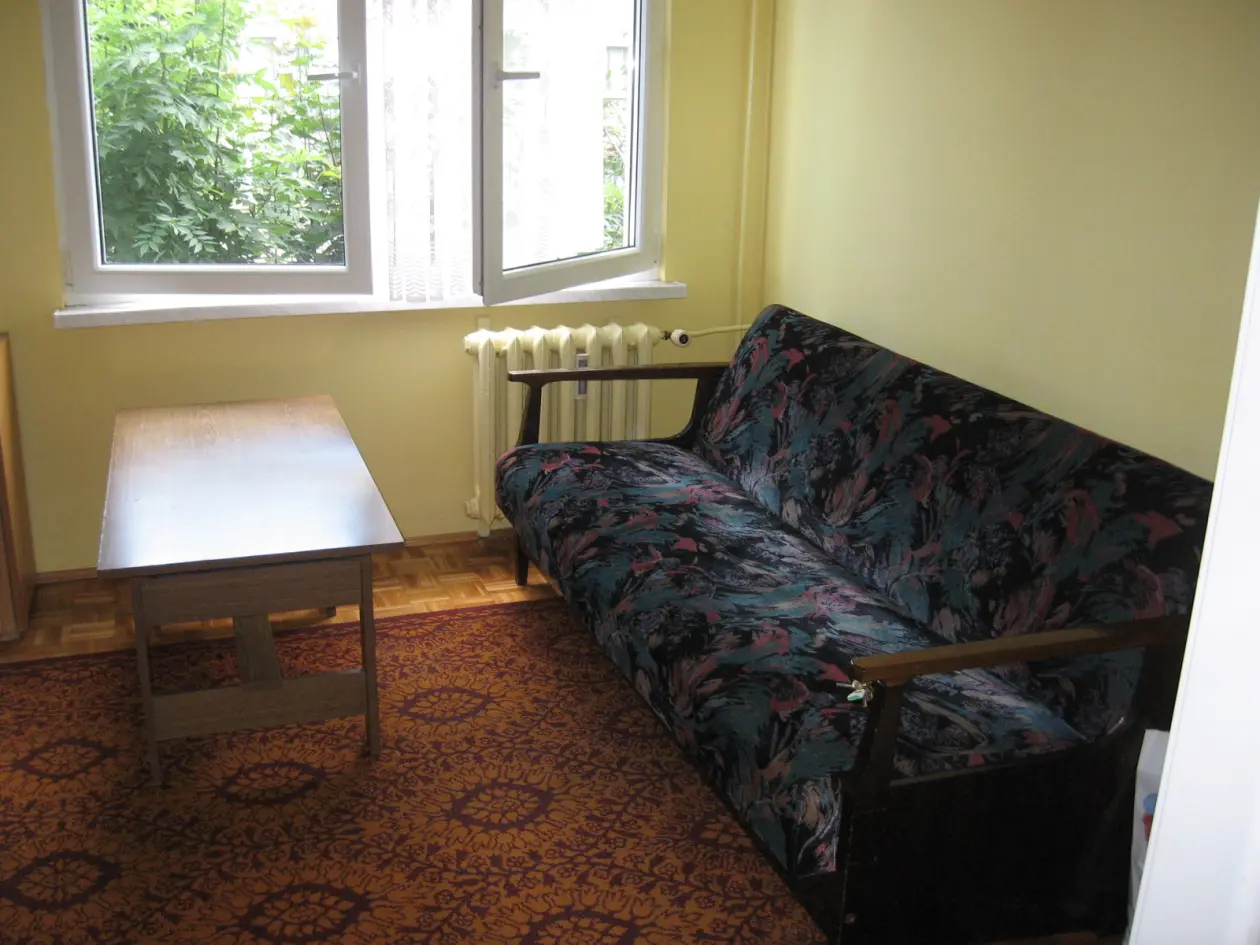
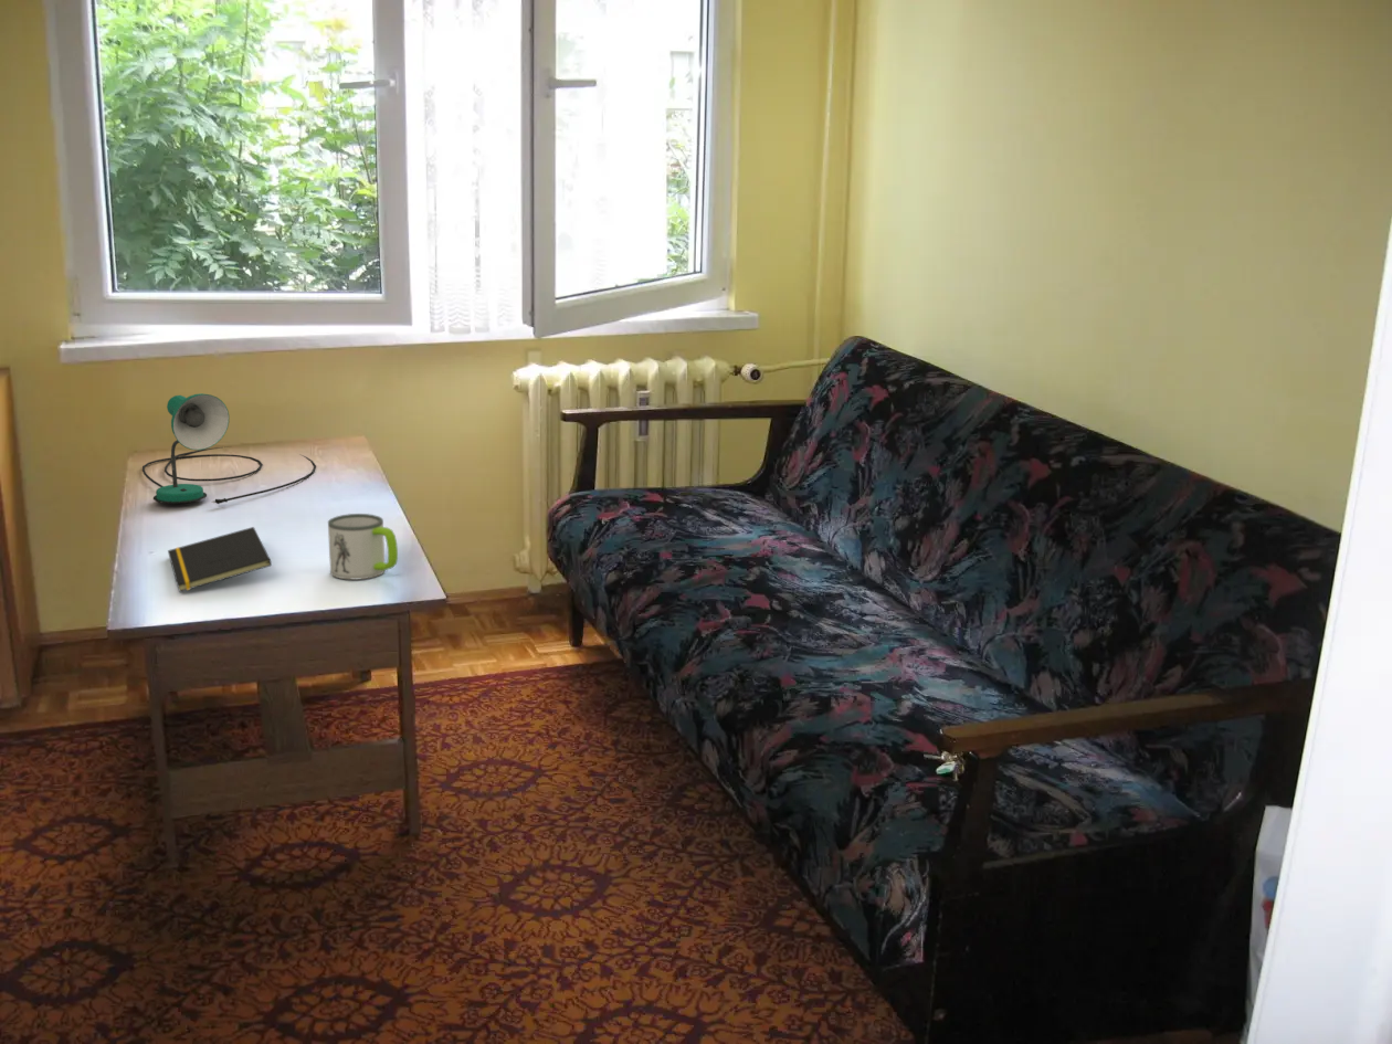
+ desk lamp (223, 423)
+ notepad (218, 558)
+ mug (365, 547)
